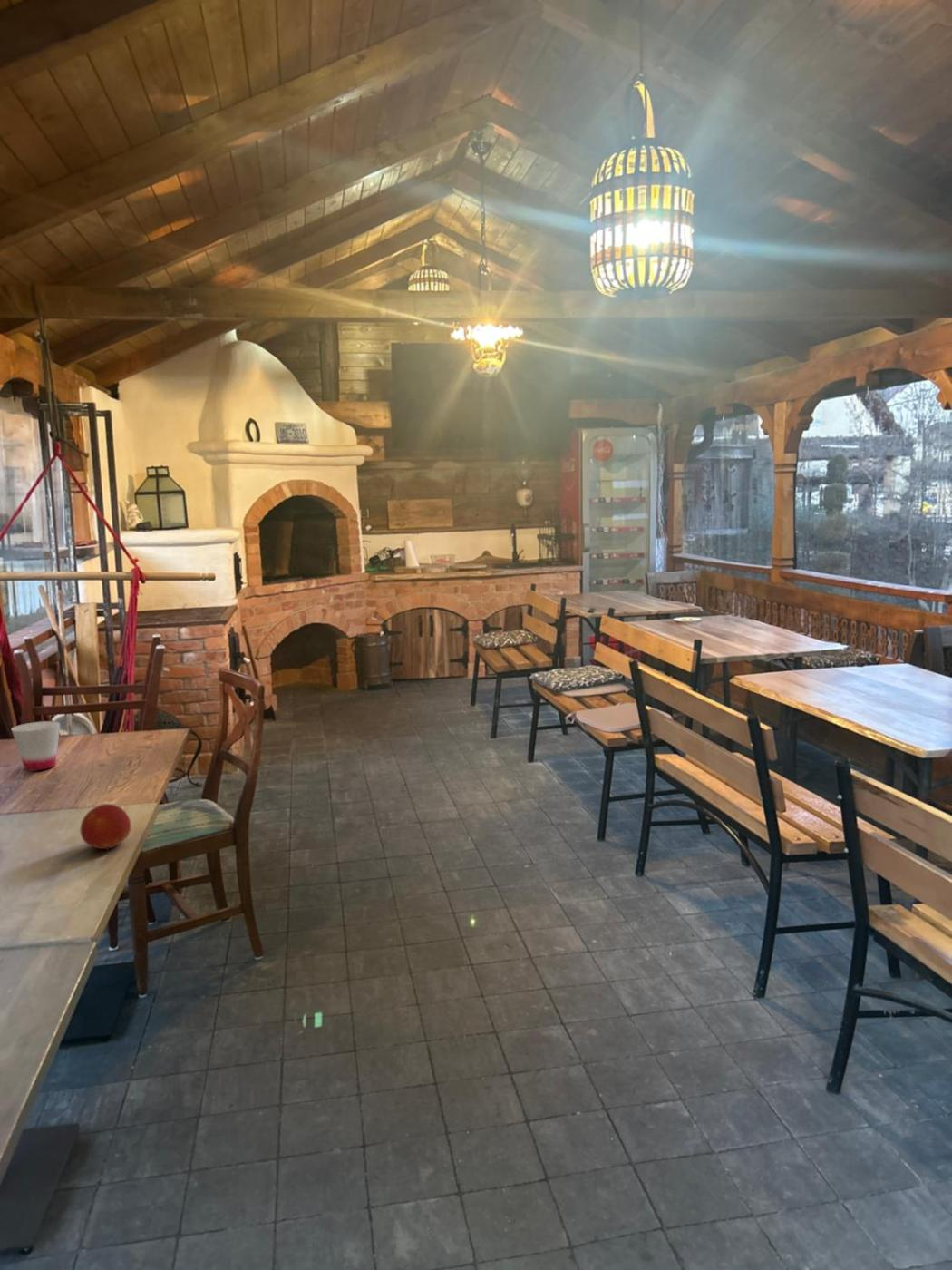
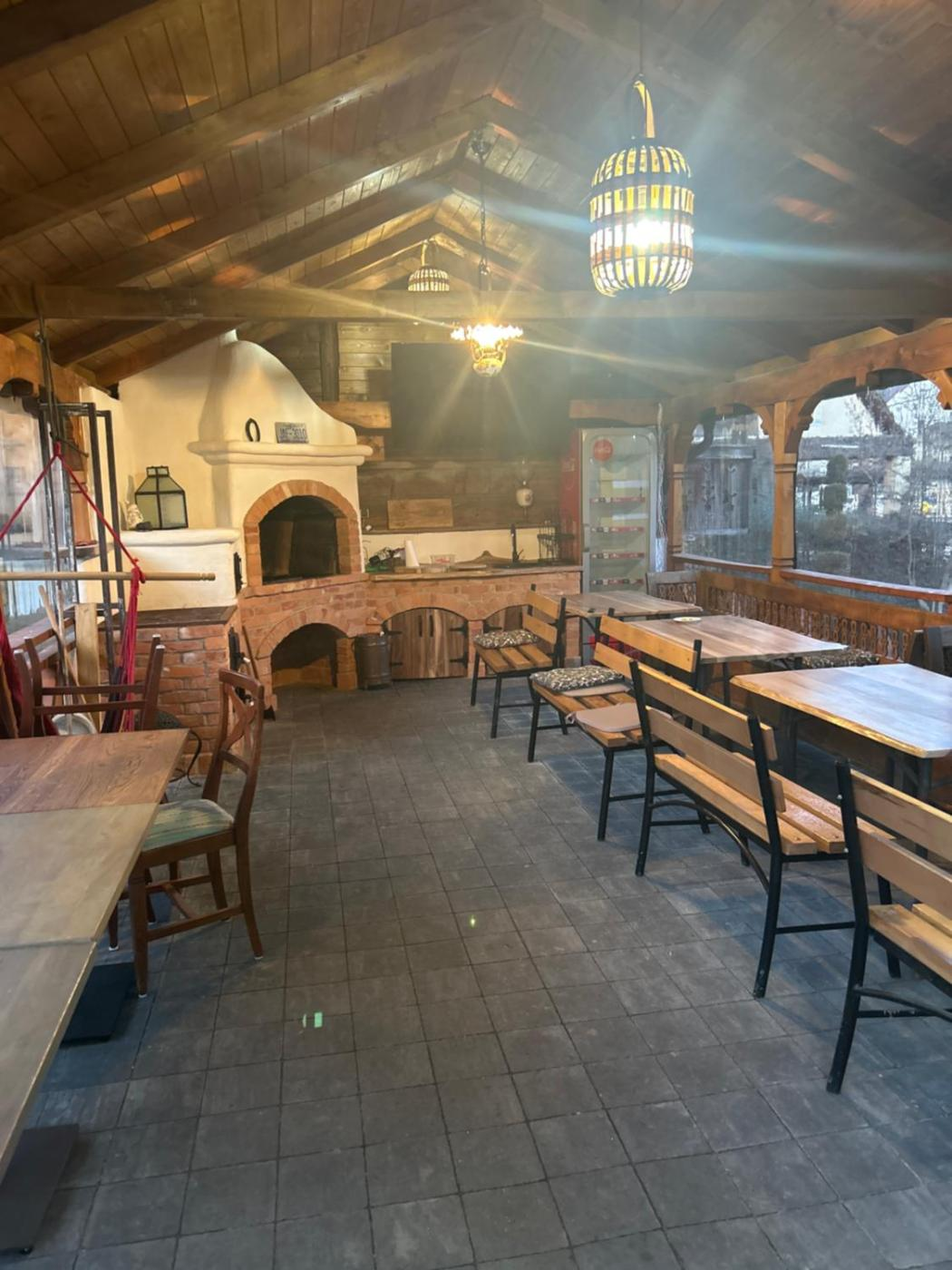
- fruit (105, 825)
- cup (38, 747)
